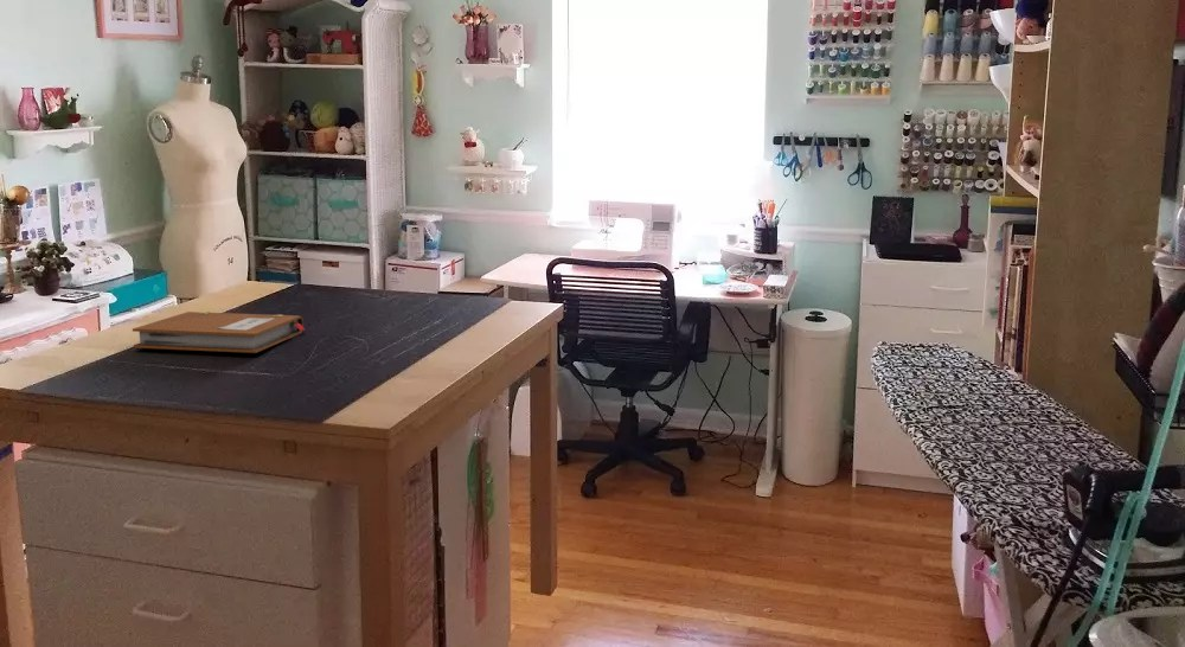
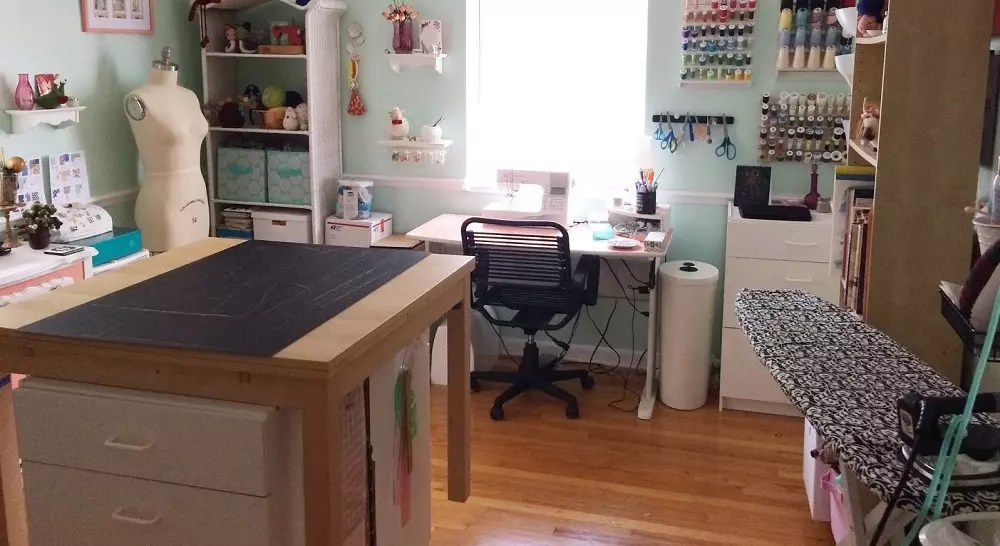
- notebook (224, 331)
